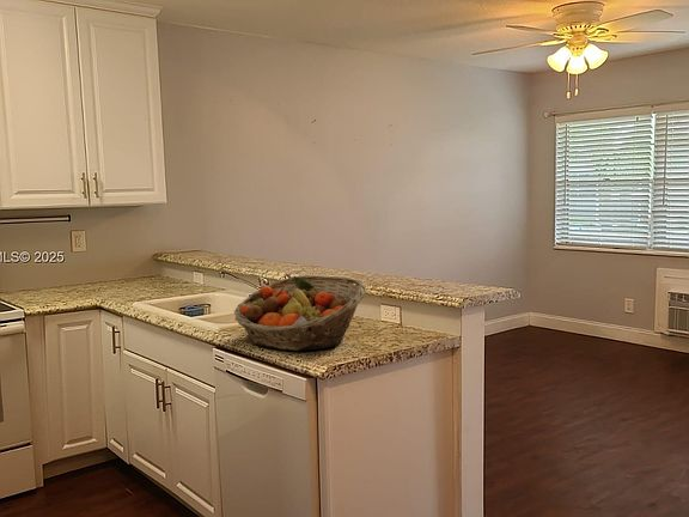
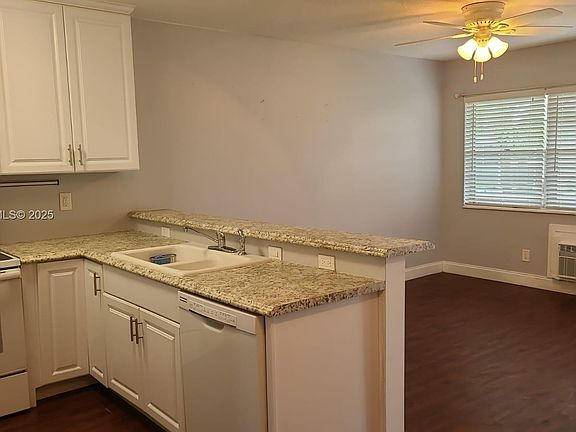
- fruit basket (299, 310)
